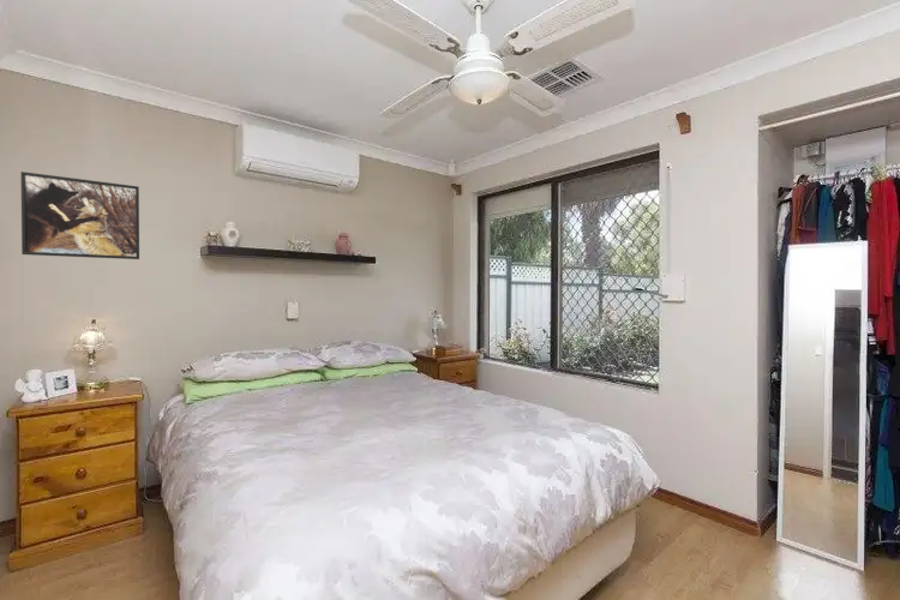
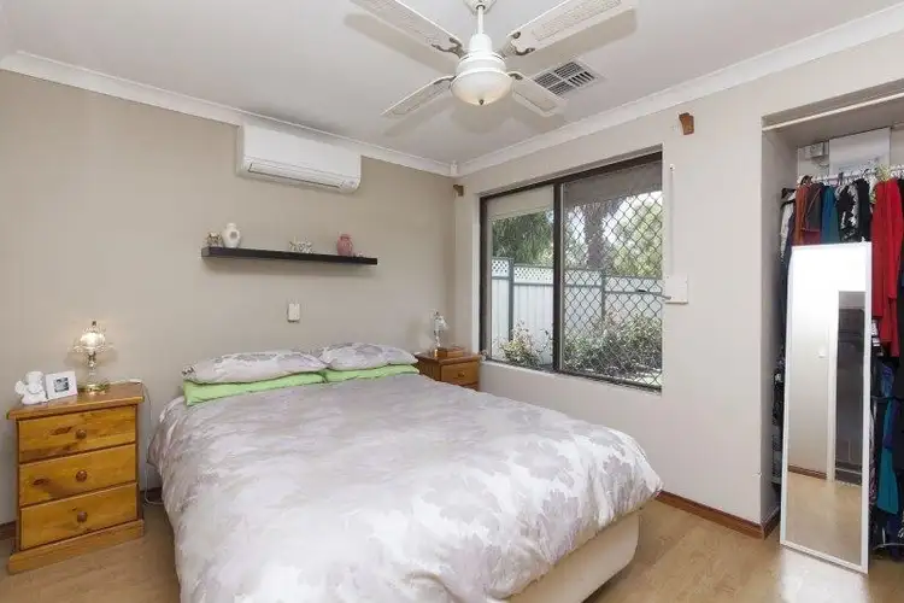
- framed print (84, 218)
